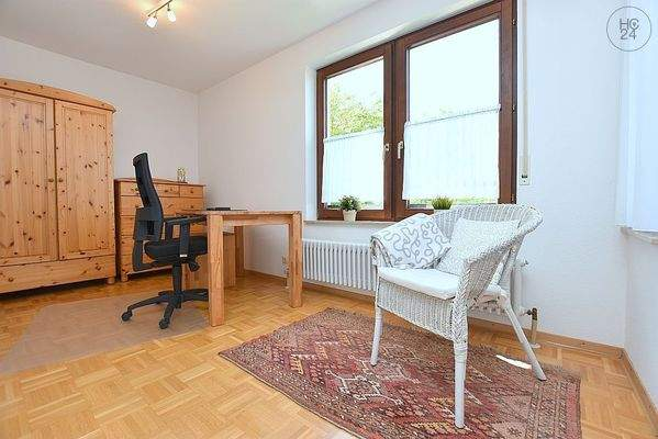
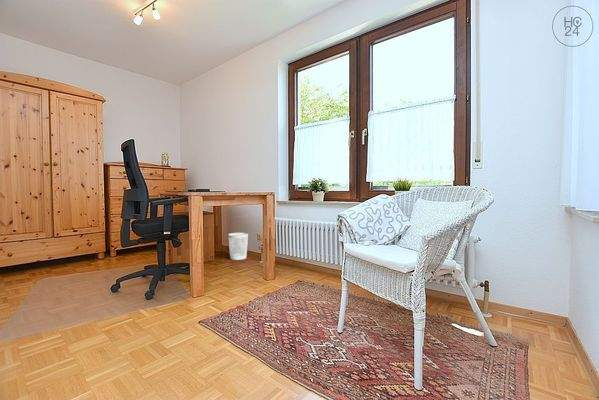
+ wastebasket (238, 246)
